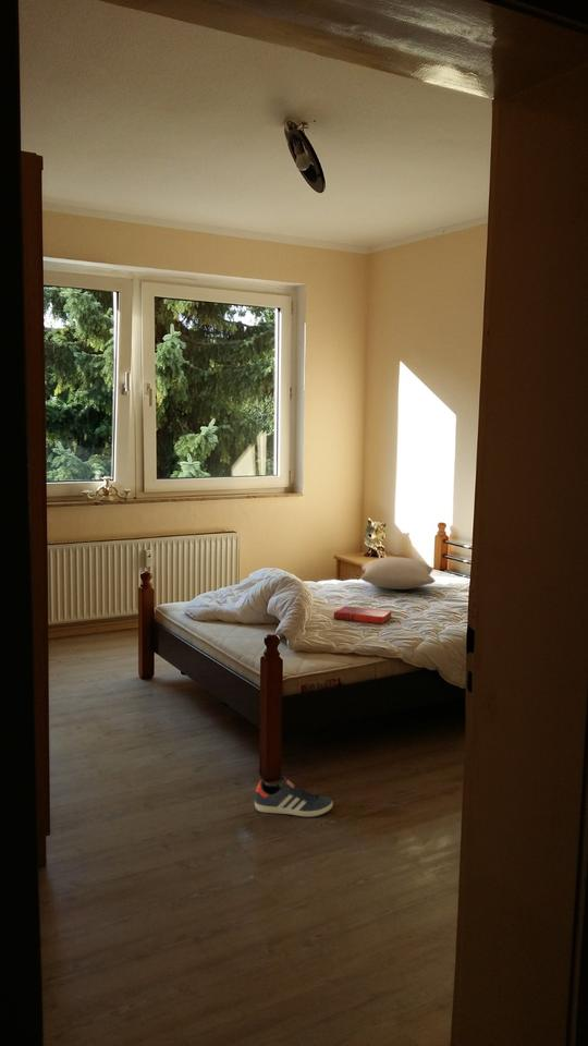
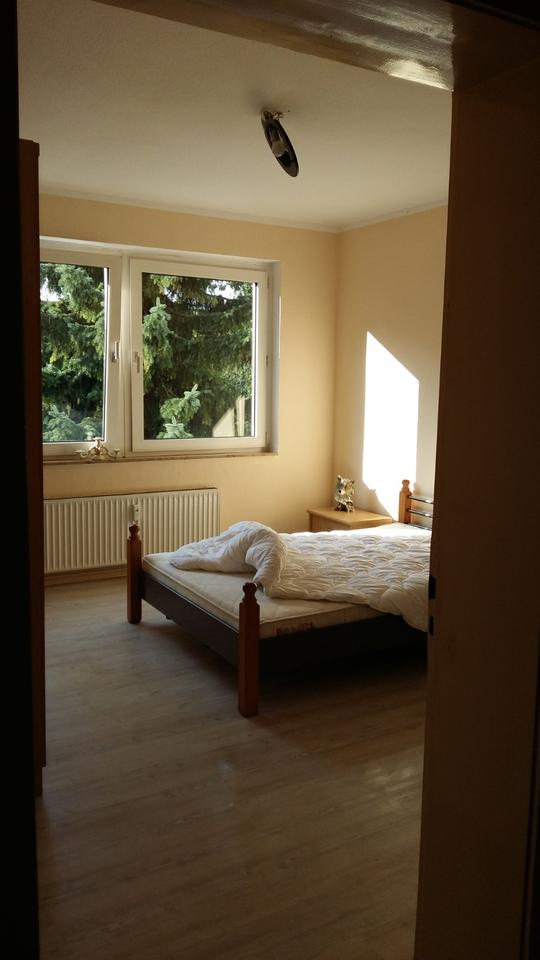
- pillow (396, 573)
- hardback book (363, 615)
- sneaker (293, 794)
